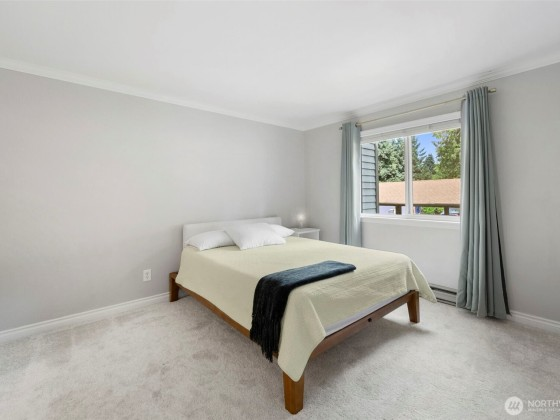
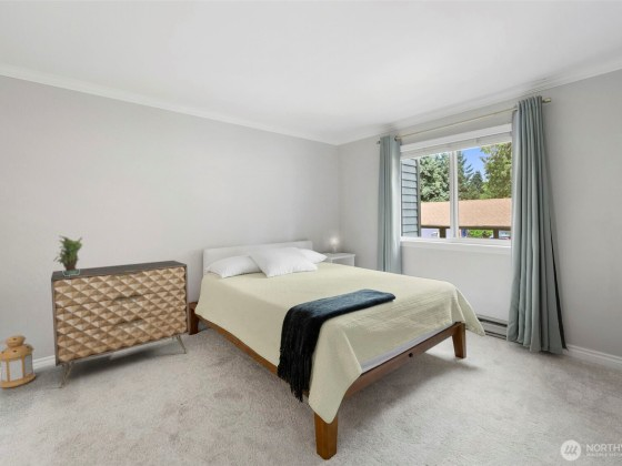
+ potted plant (67, 254)
+ dresser (124, 313)
+ lantern (17, 359)
